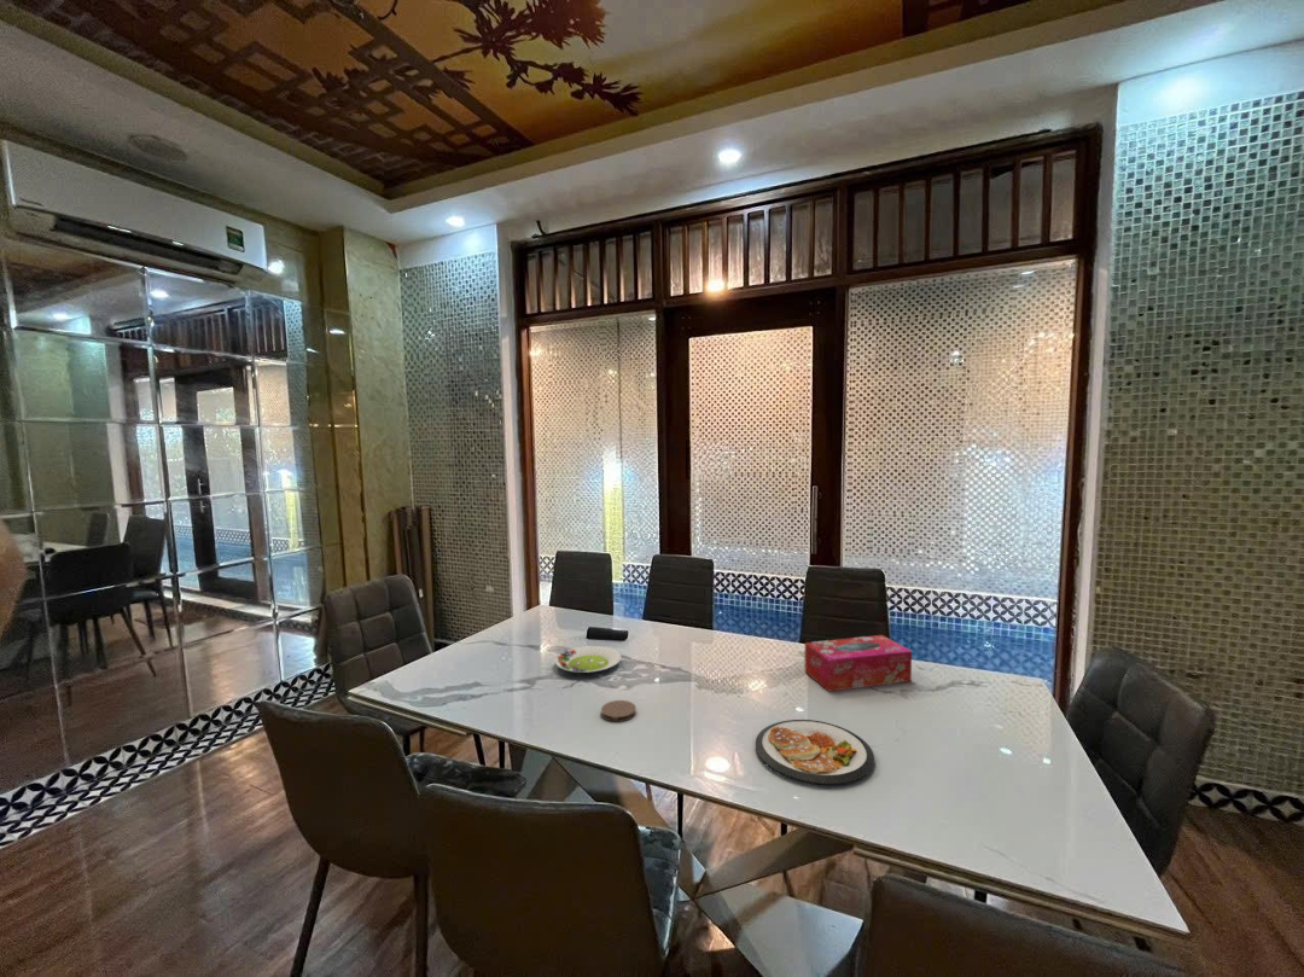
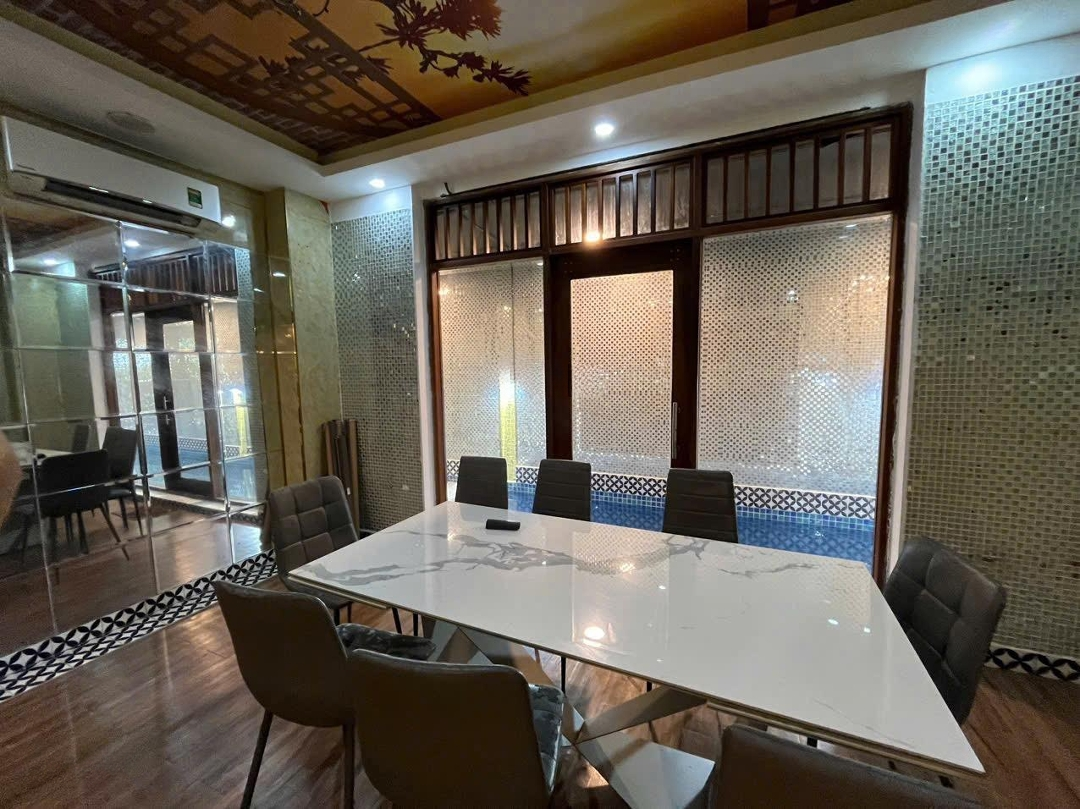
- tissue box (856, 661)
- coaster (618, 710)
- salad plate (588, 659)
- dish (813, 745)
